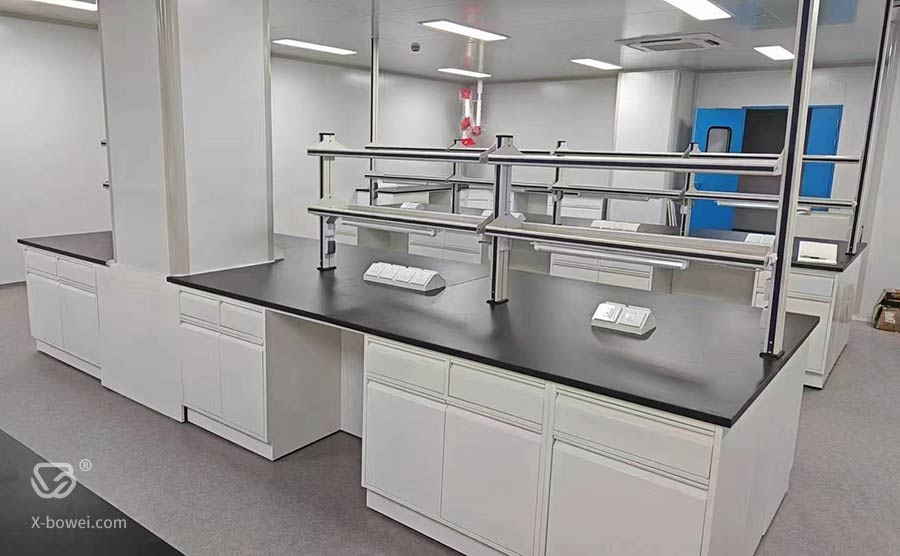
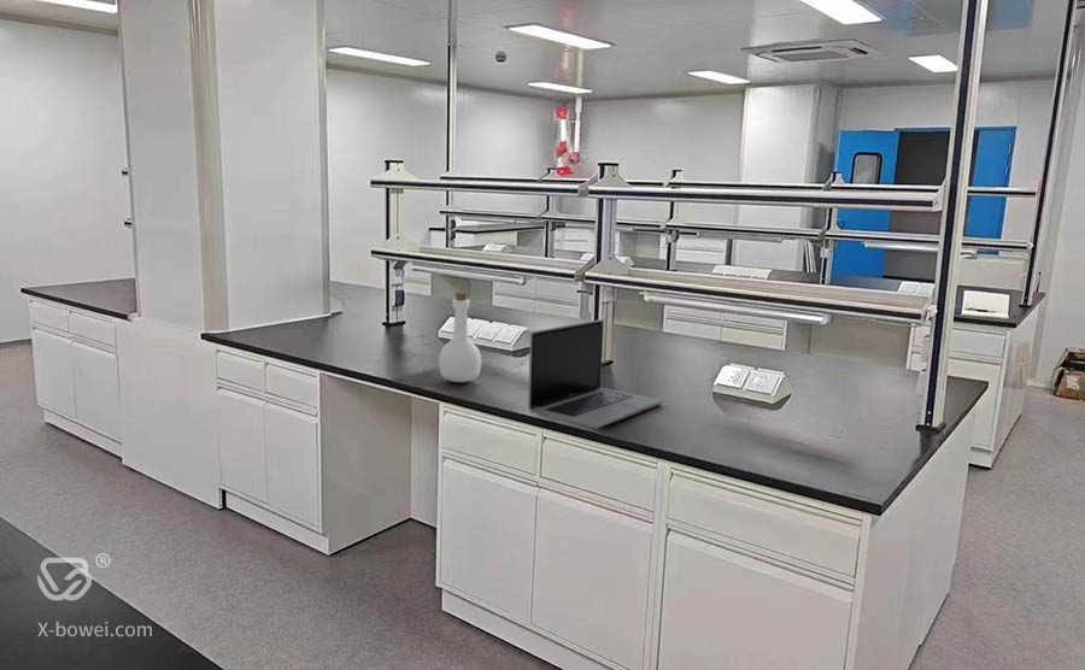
+ laptop (599, 370)
+ bottle (461, 336)
